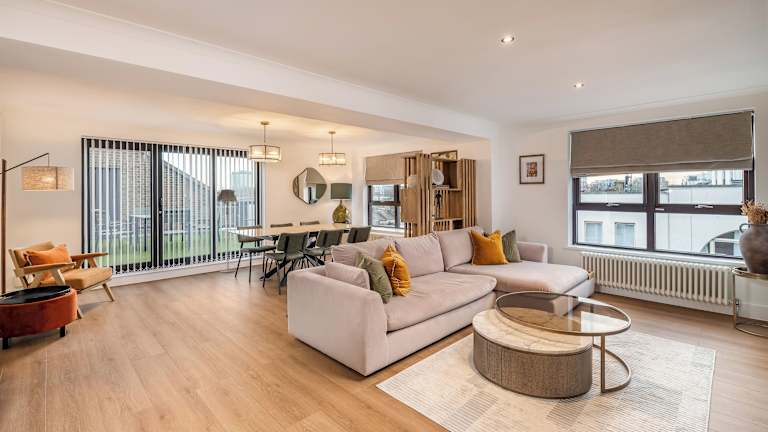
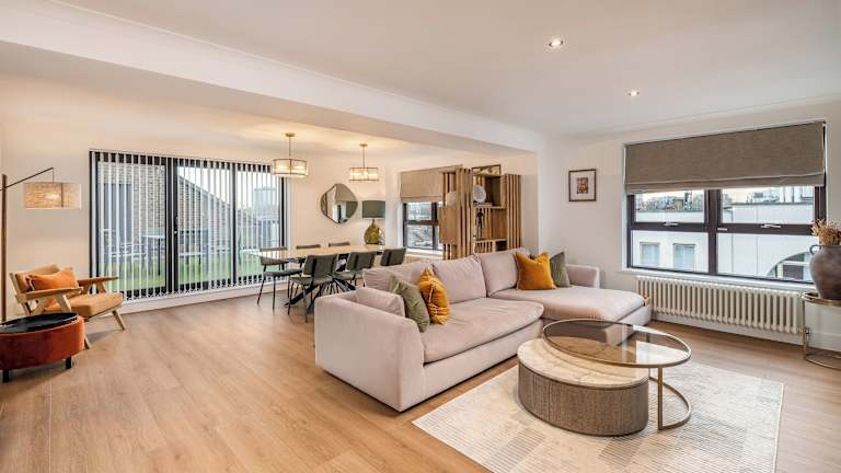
- floor lamp (227, 230)
